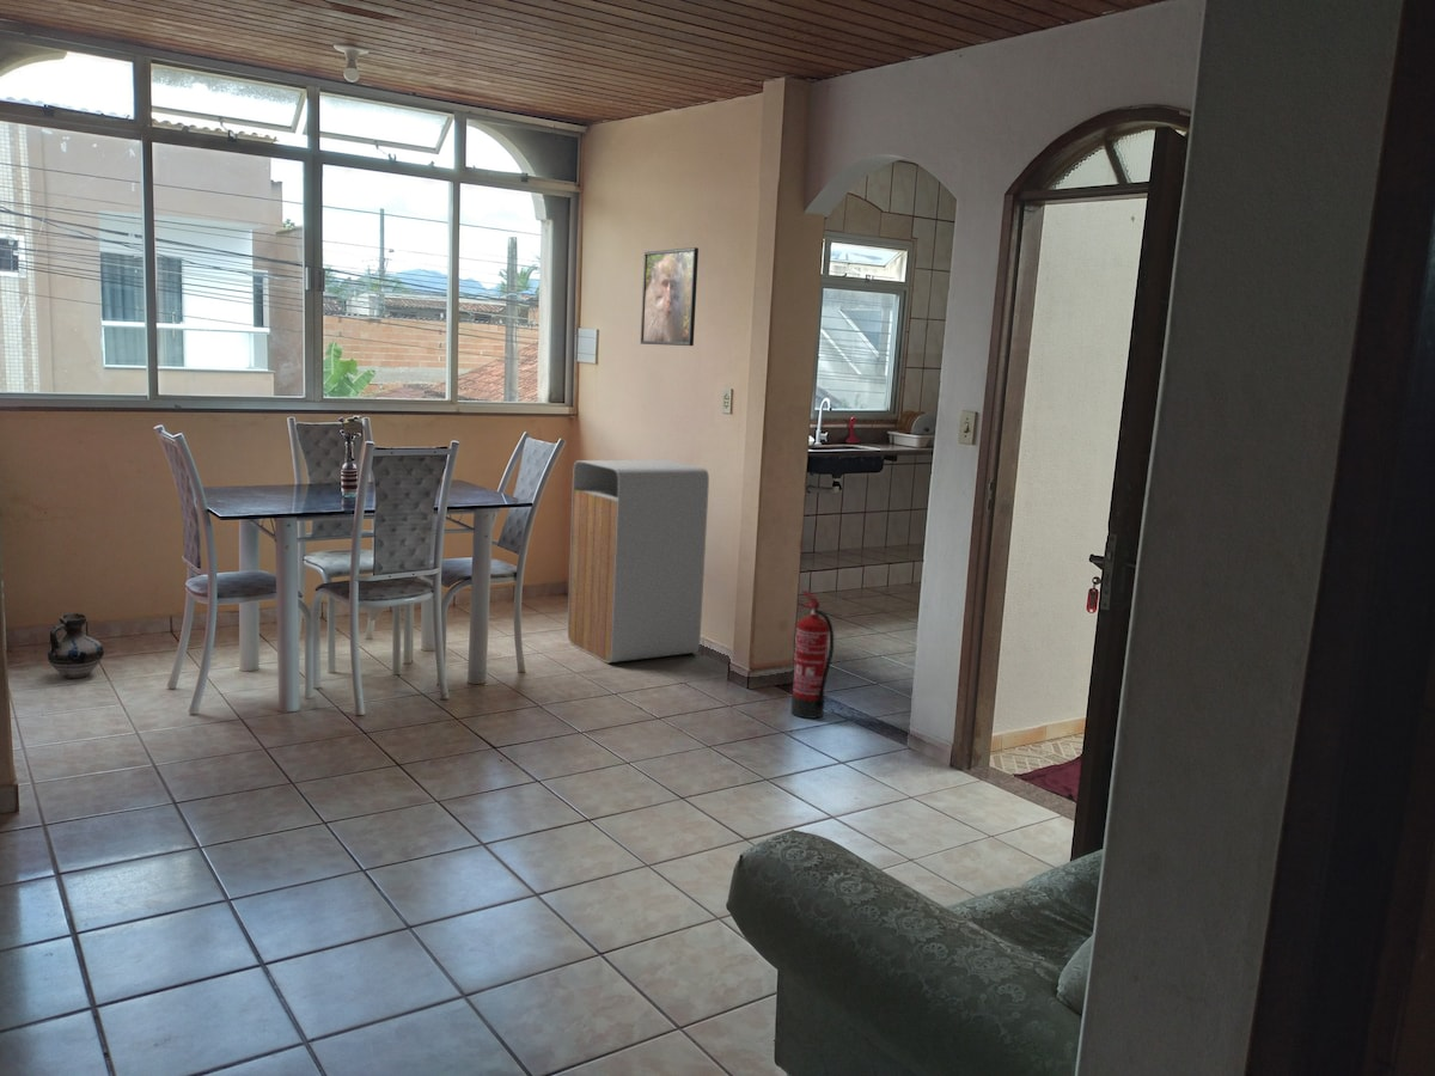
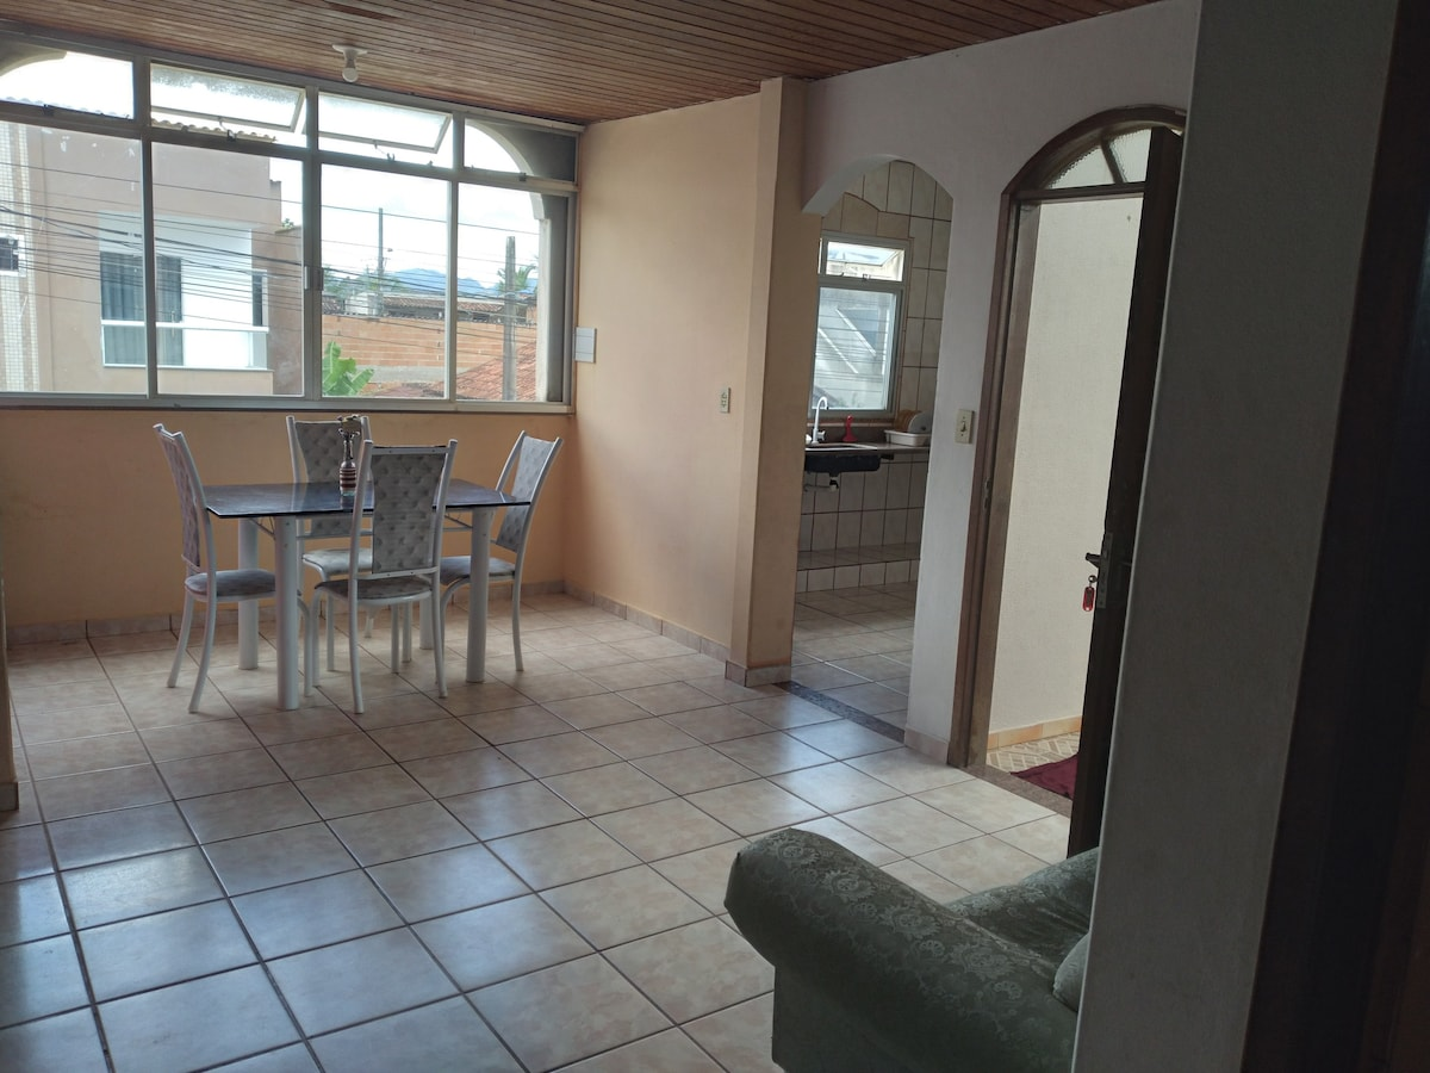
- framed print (667, 298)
- fire extinguisher (814, 655)
- trash can (636, 557)
- ceramic jug (74, 646)
